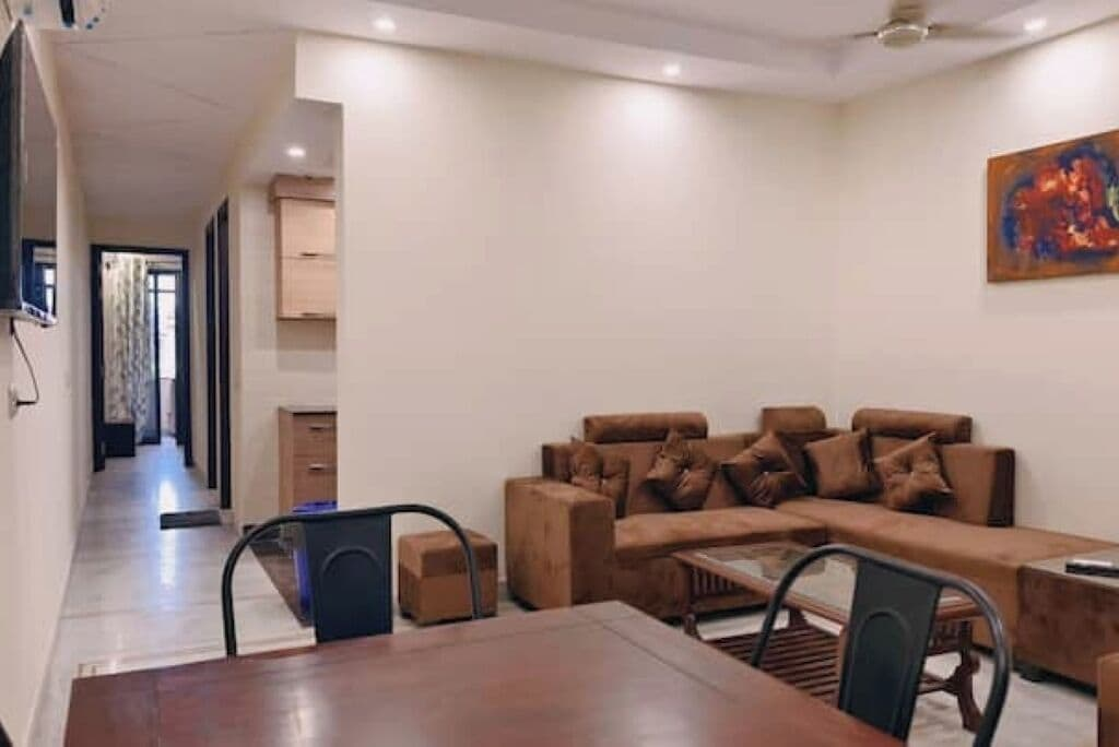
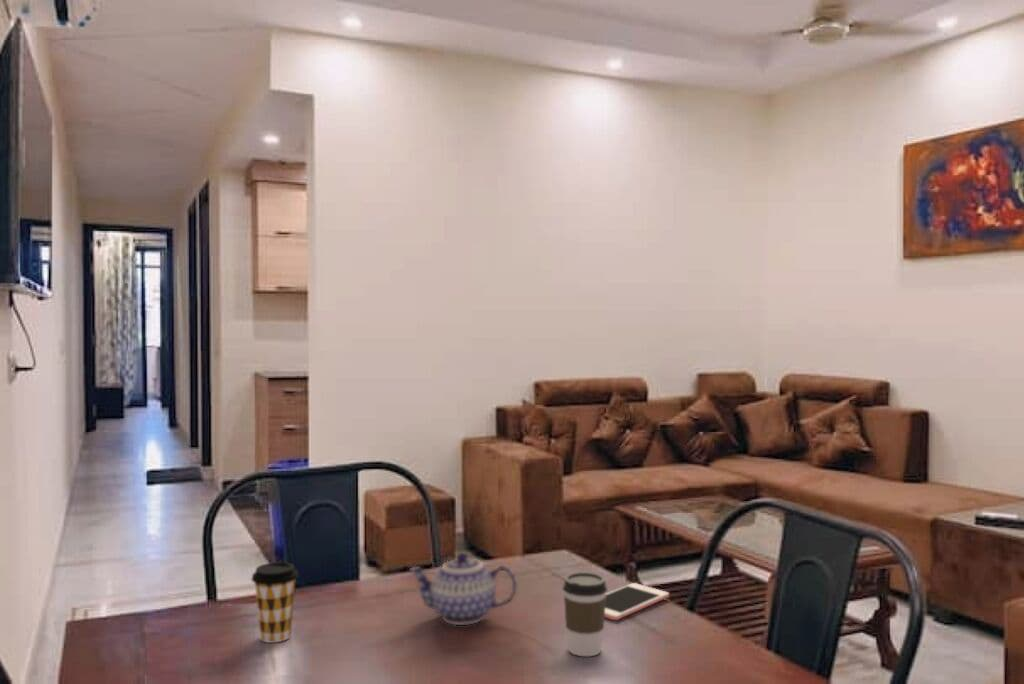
+ cell phone (625, 600)
+ coffee cup (275, 602)
+ teapot (462, 585)
+ coffee cup (584, 614)
